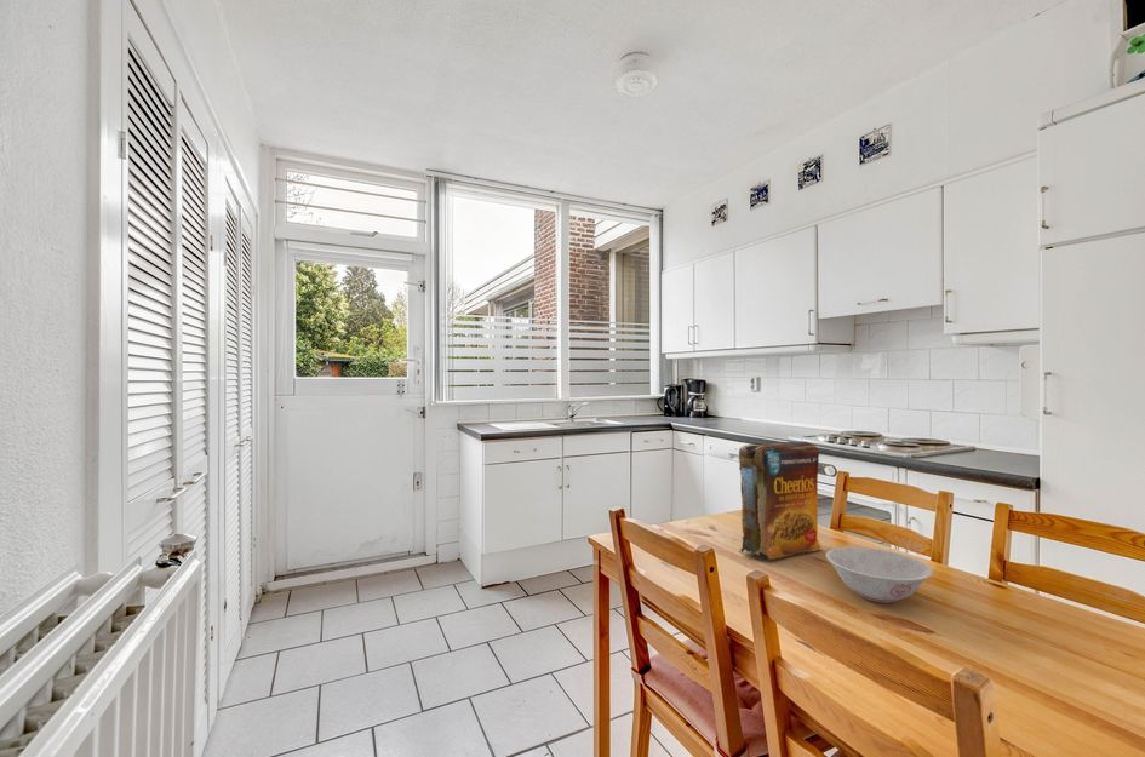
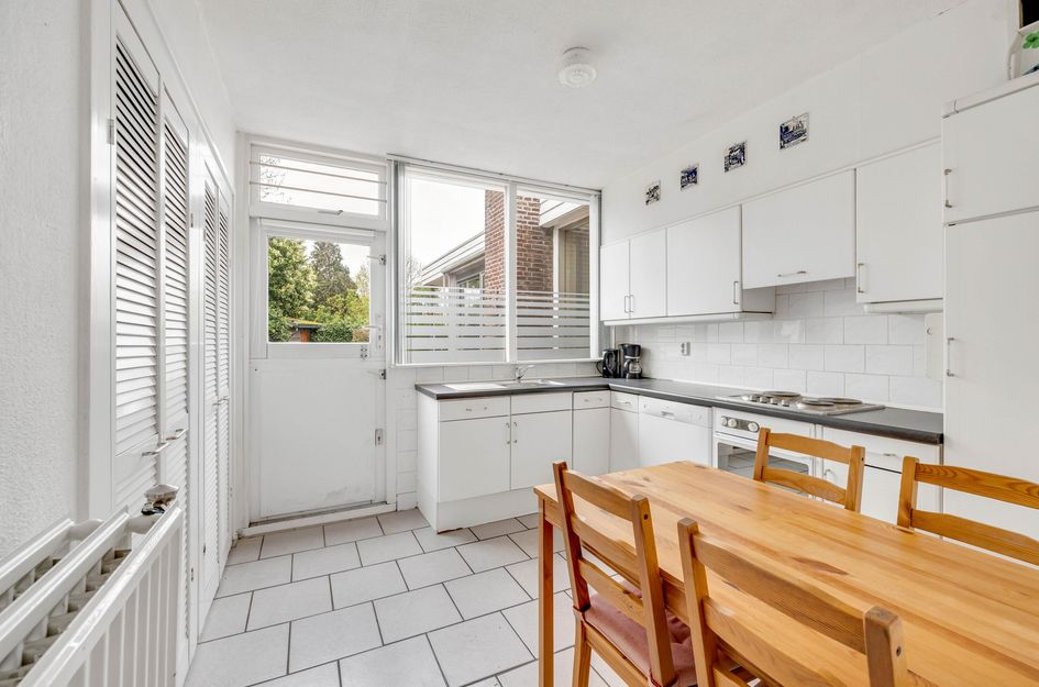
- cereal box (773, 494)
- bowl (876, 578)
